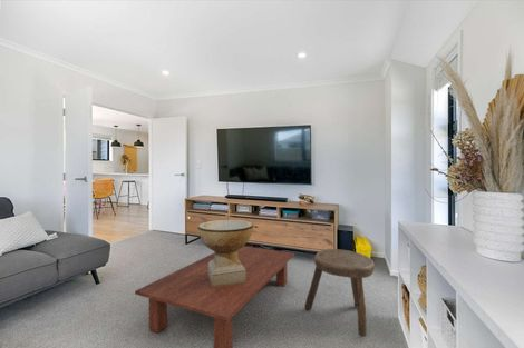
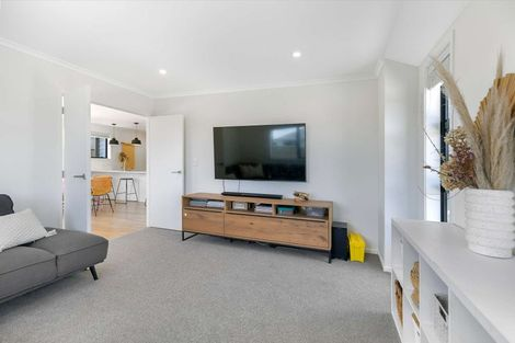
- stool (341, 276)
- decorative bowl (225, 250)
- coffee table (230, 285)
